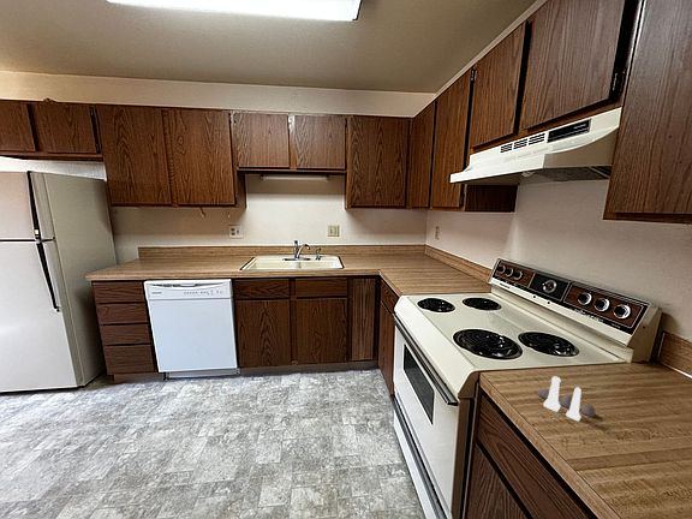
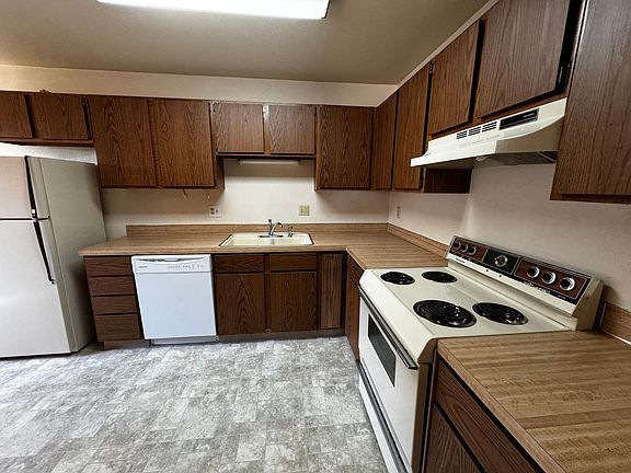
- salt and pepper shaker set (563, 395)
